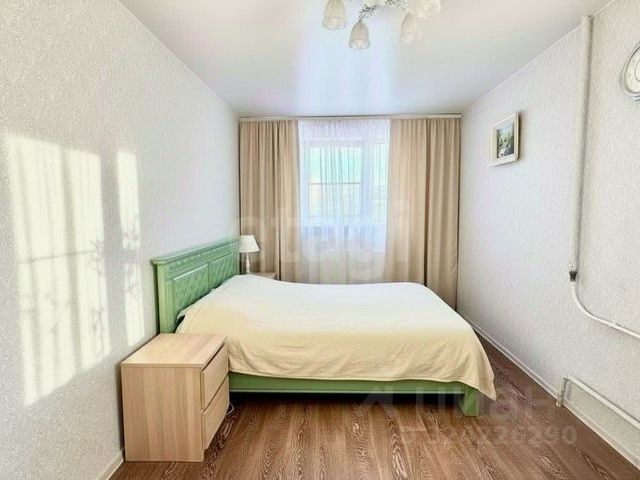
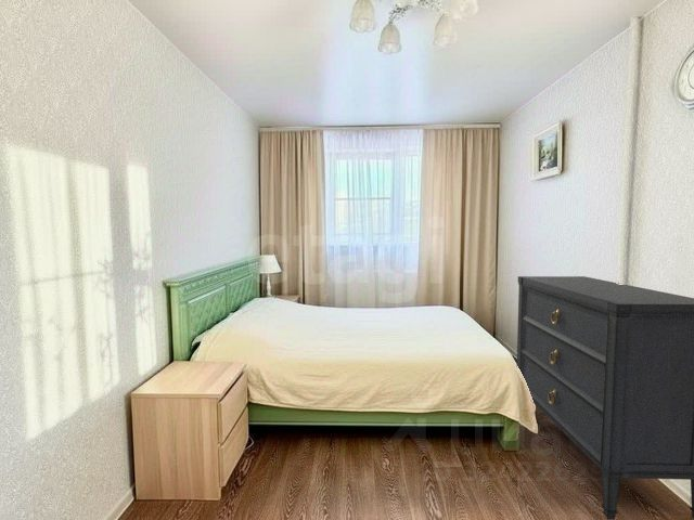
+ dresser (592, 373)
